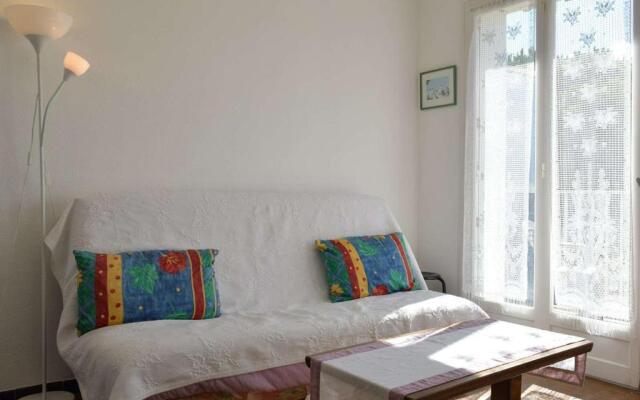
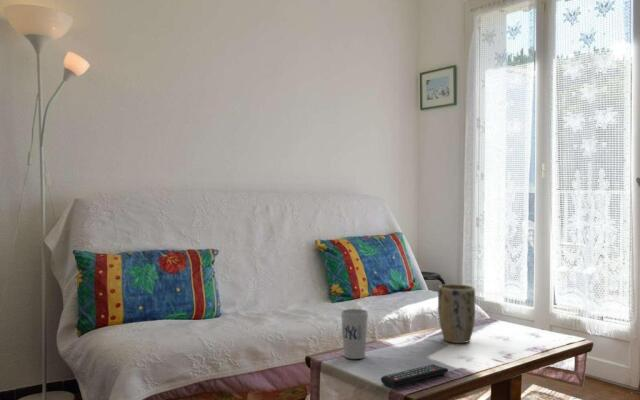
+ remote control (415, 375)
+ cup (354, 333)
+ plant pot (456, 313)
